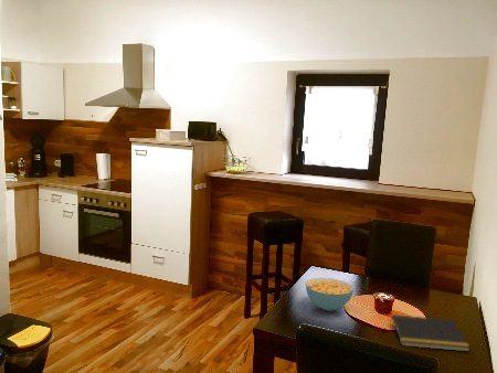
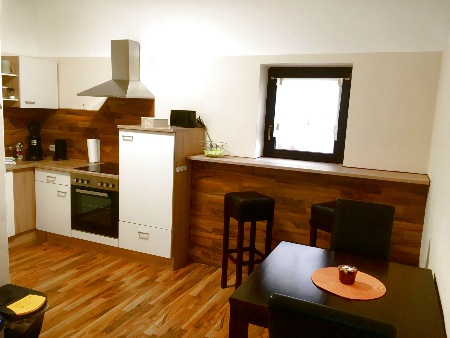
- notepad (429, 331)
- cereal bowl (328, 296)
